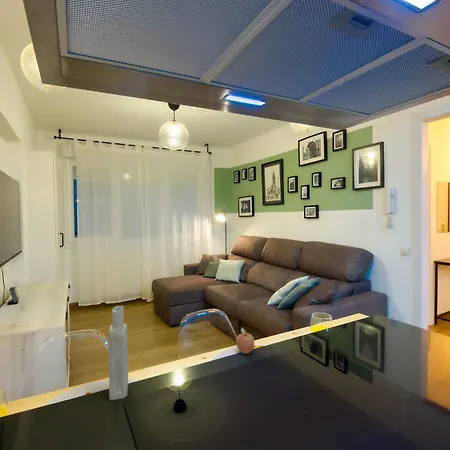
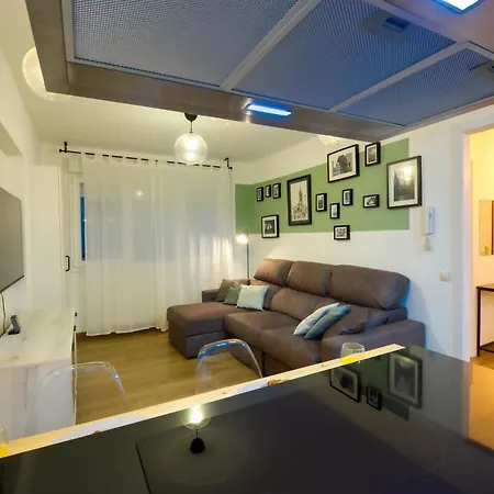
- fruit (245, 341)
- bottle (118, 348)
